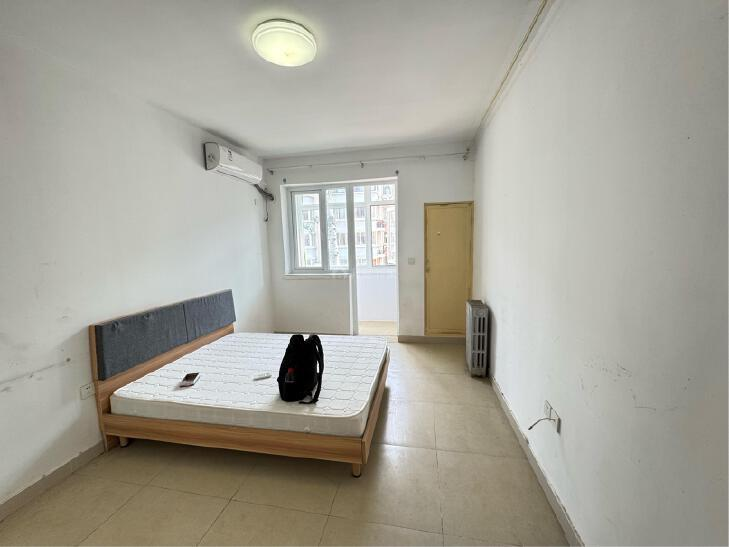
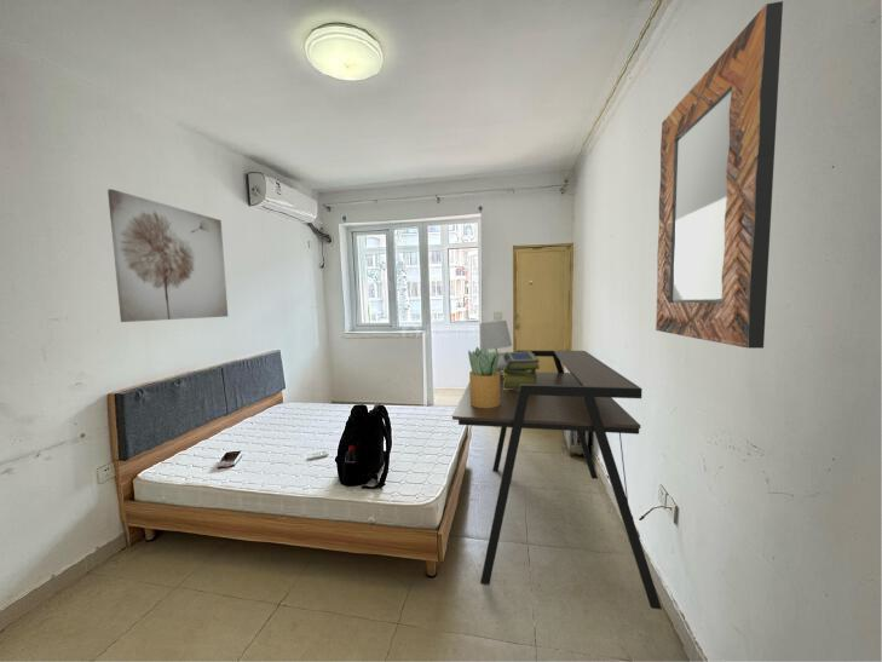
+ wall art (178, 264)
+ potted plant (484, 375)
+ table lamp (498, 347)
+ stack of books (520, 369)
+ home mirror (701, 211)
+ desk (541, 428)
